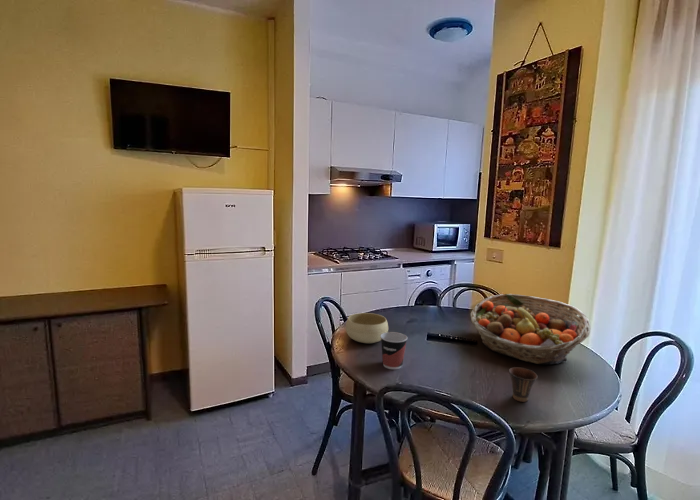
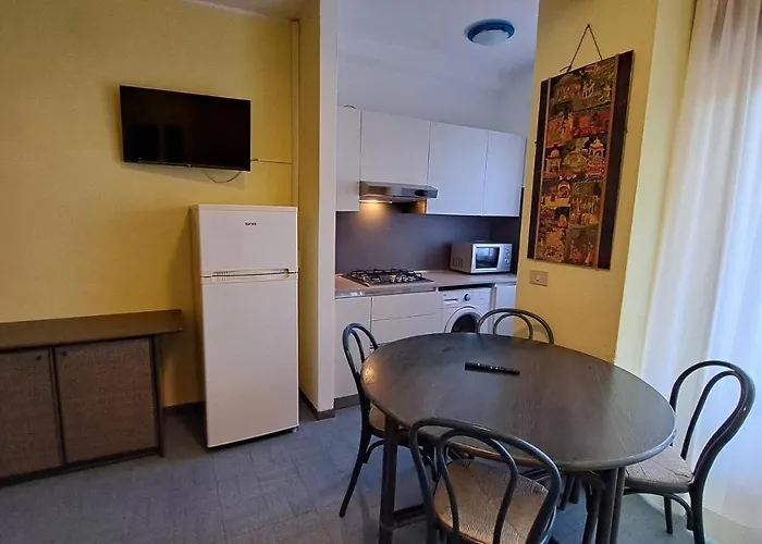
- cup (521, 385)
- fruit basket (525, 326)
- cup (393, 351)
- bowl (366, 328)
